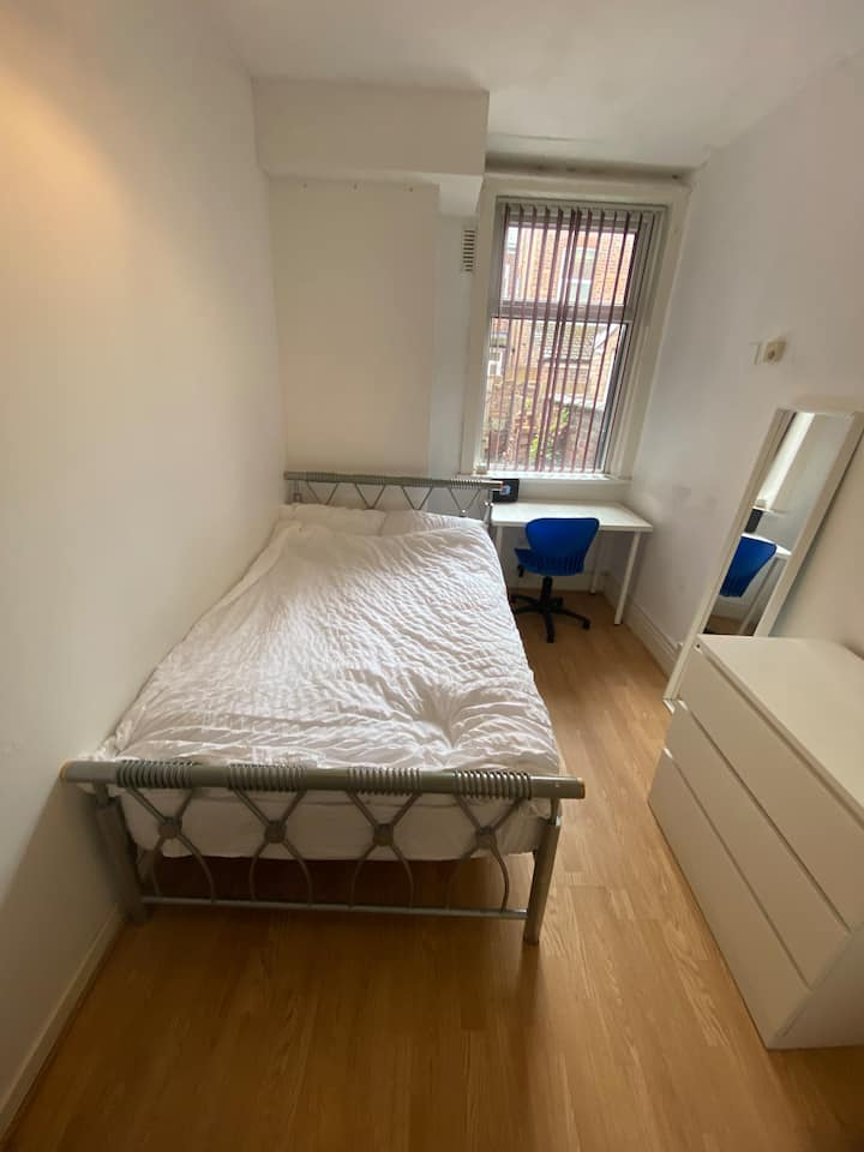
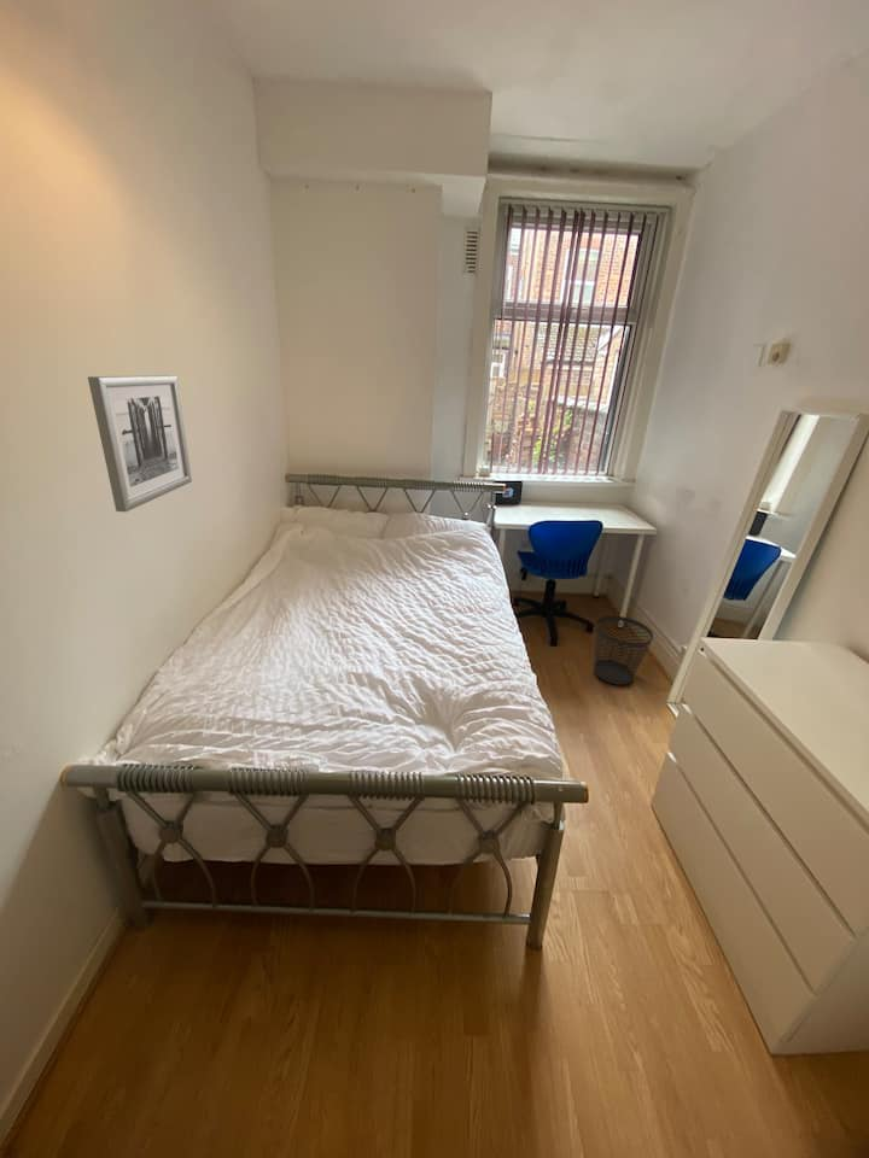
+ wall art (148, 438)
+ wastebasket (618, 651)
